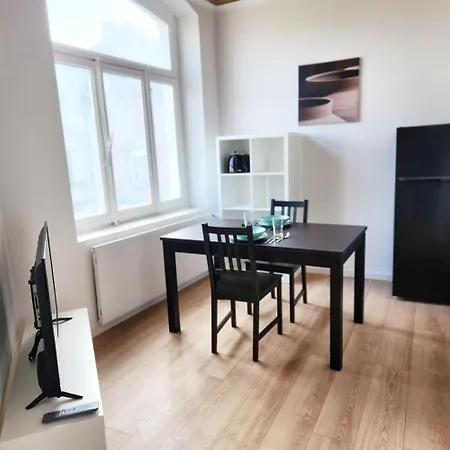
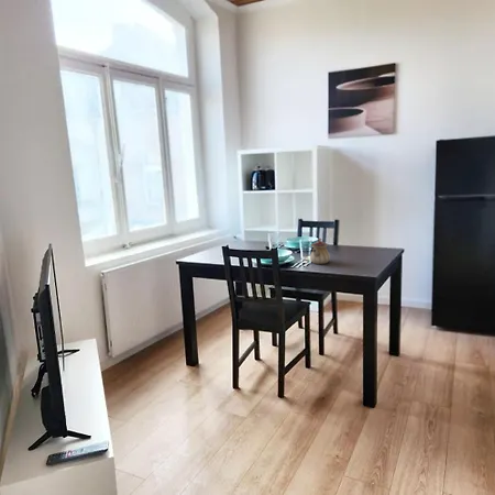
+ teapot (320, 250)
